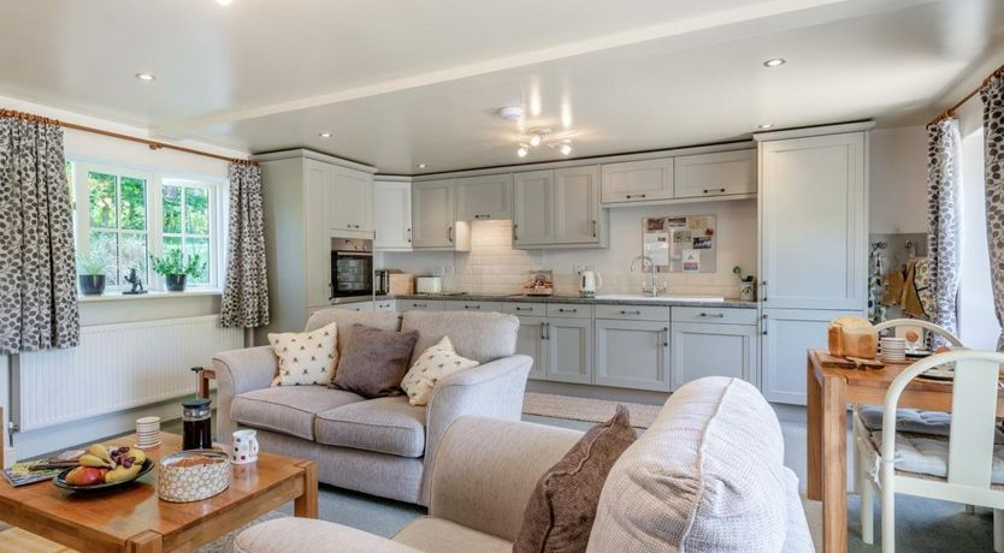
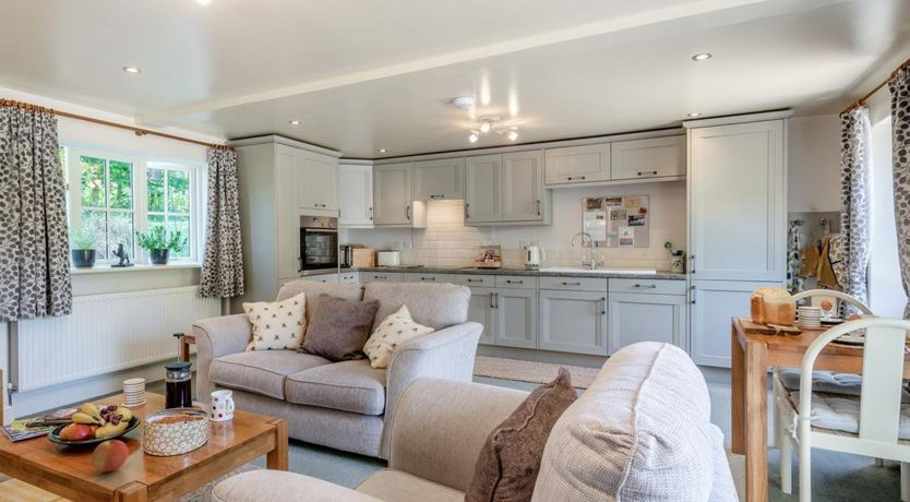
+ apple (110, 454)
